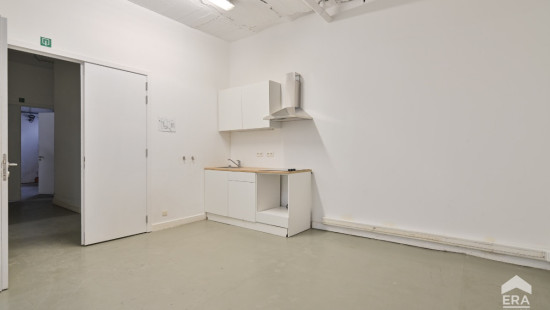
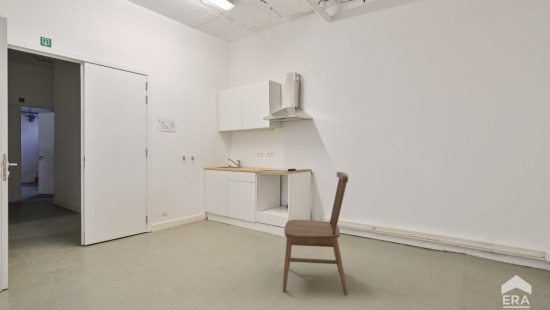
+ dining chair (315, 227)
